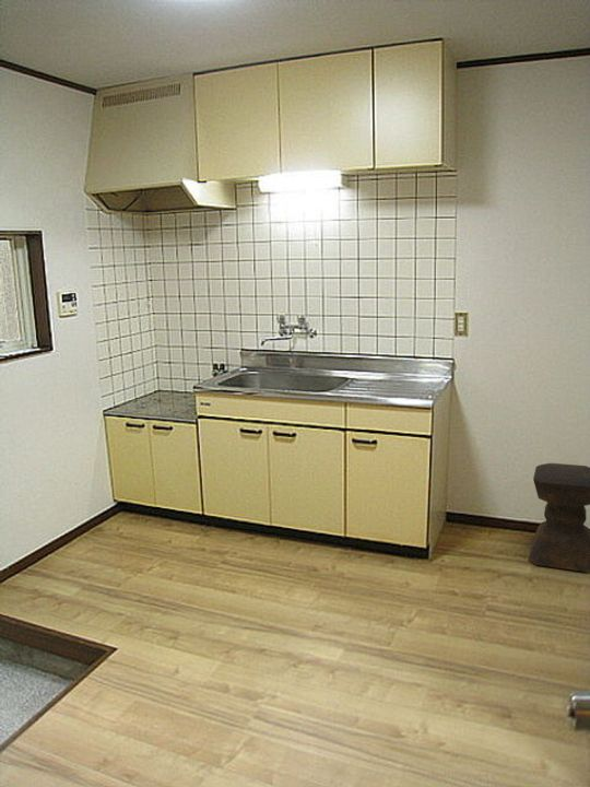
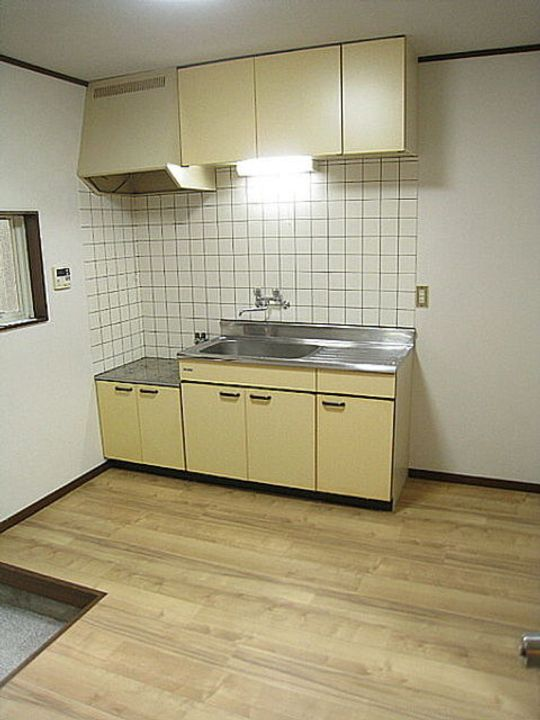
- stool (565, 514)
